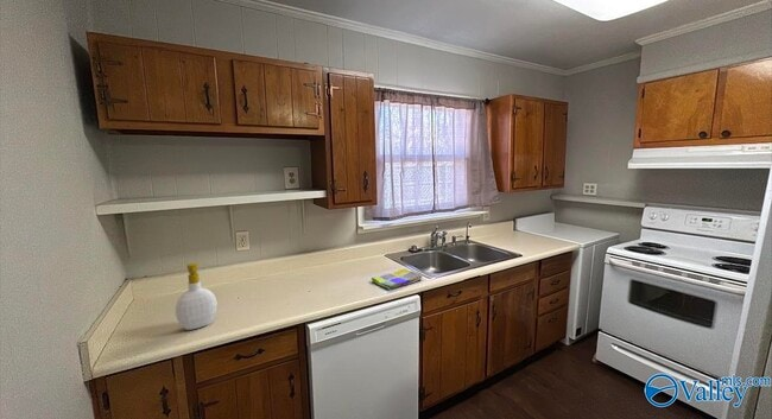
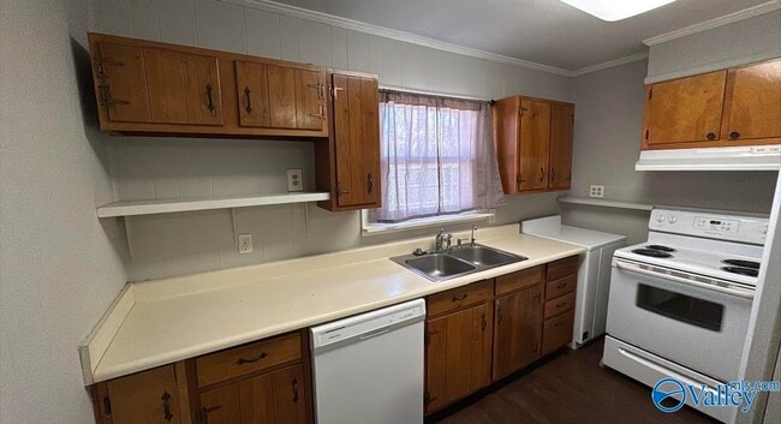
- dish towel (397, 278)
- soap bottle (195, 296)
